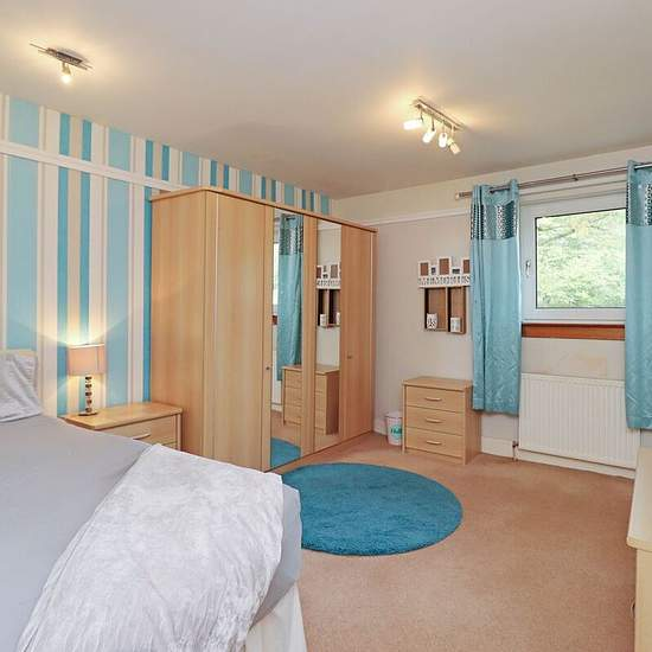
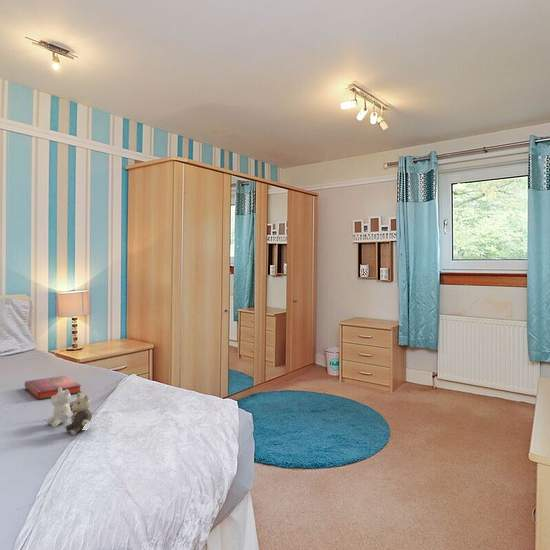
+ hardback book (52, 386)
+ teddy bear (69, 409)
